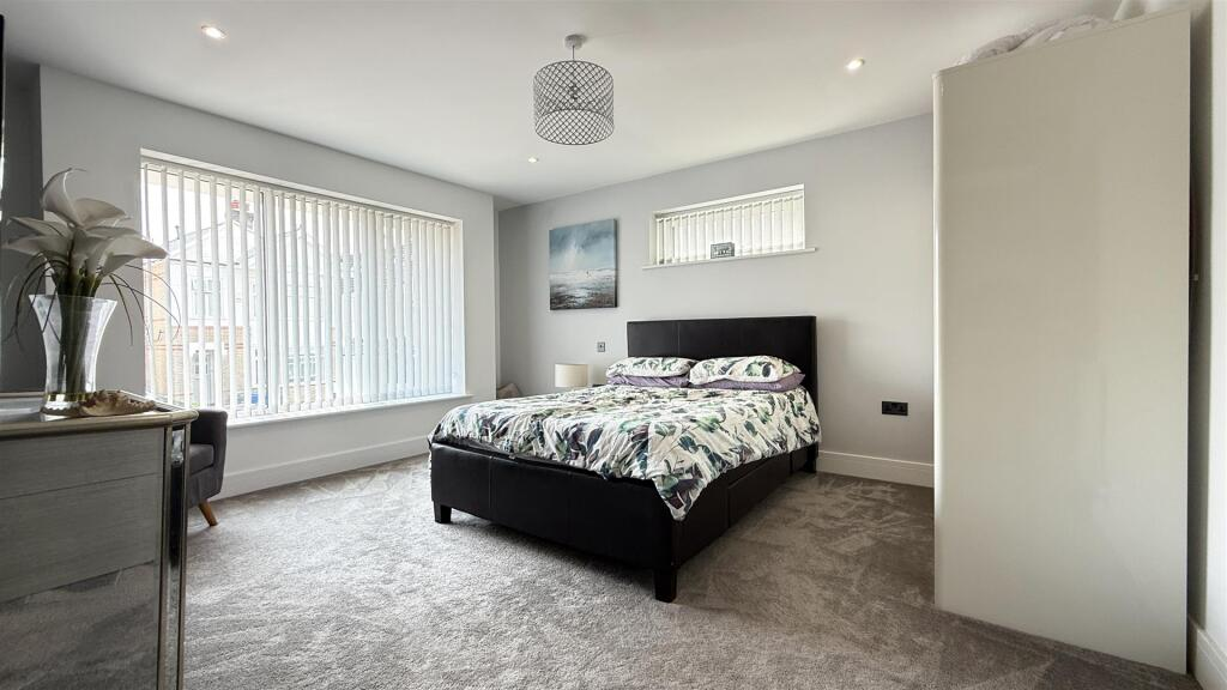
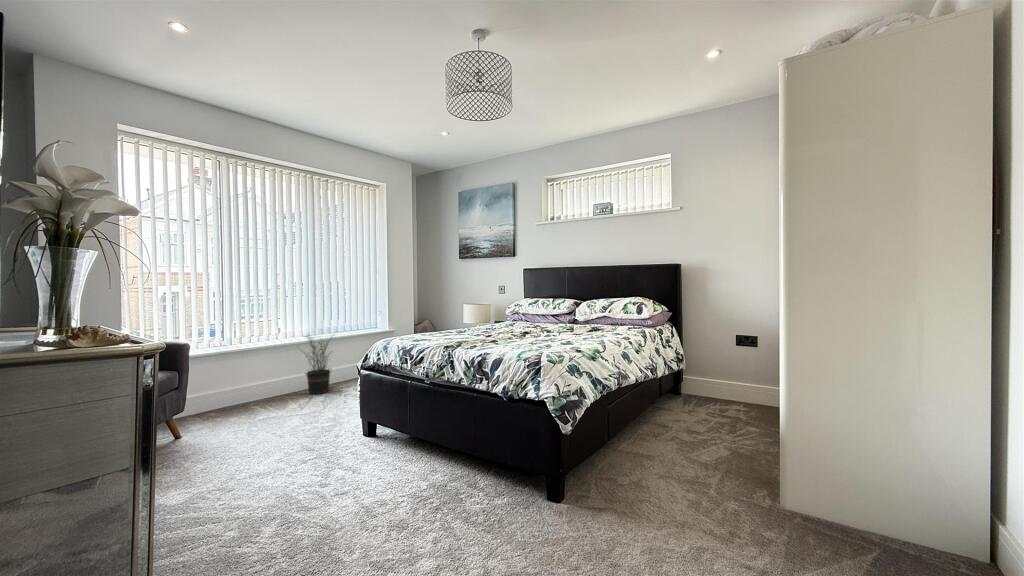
+ potted plant (315, 361)
